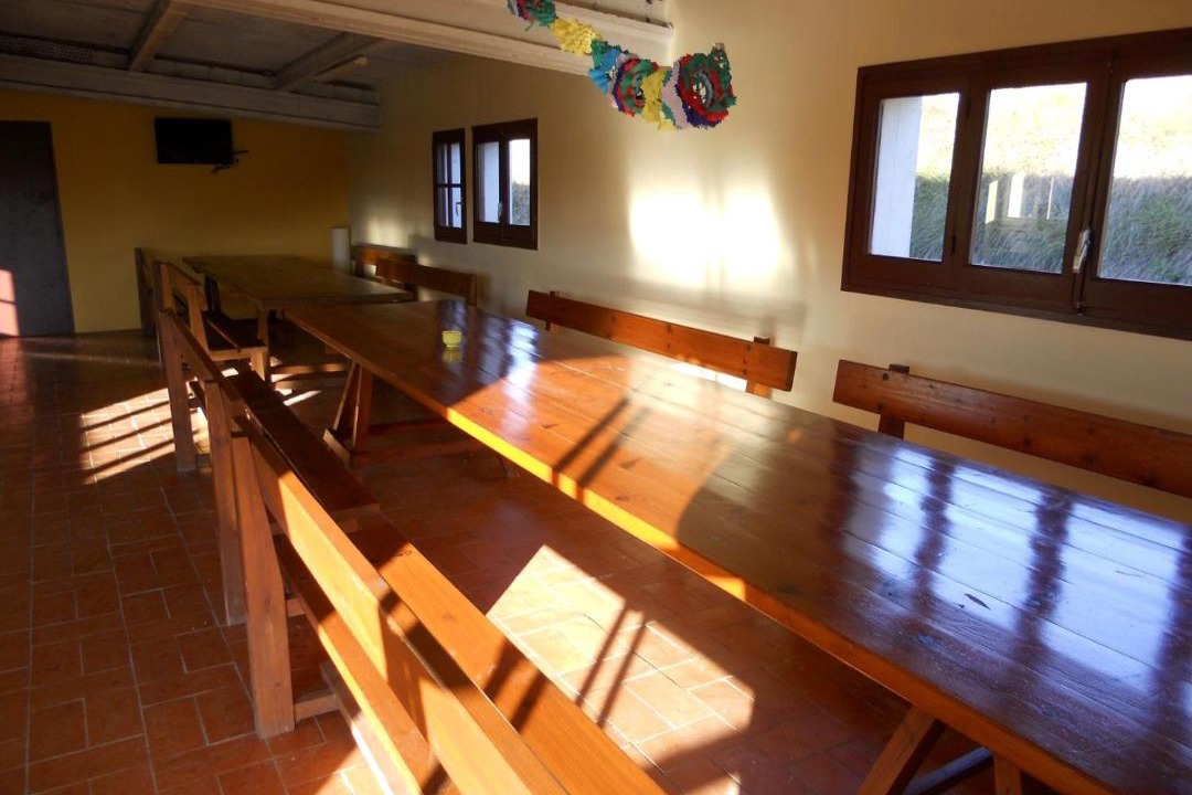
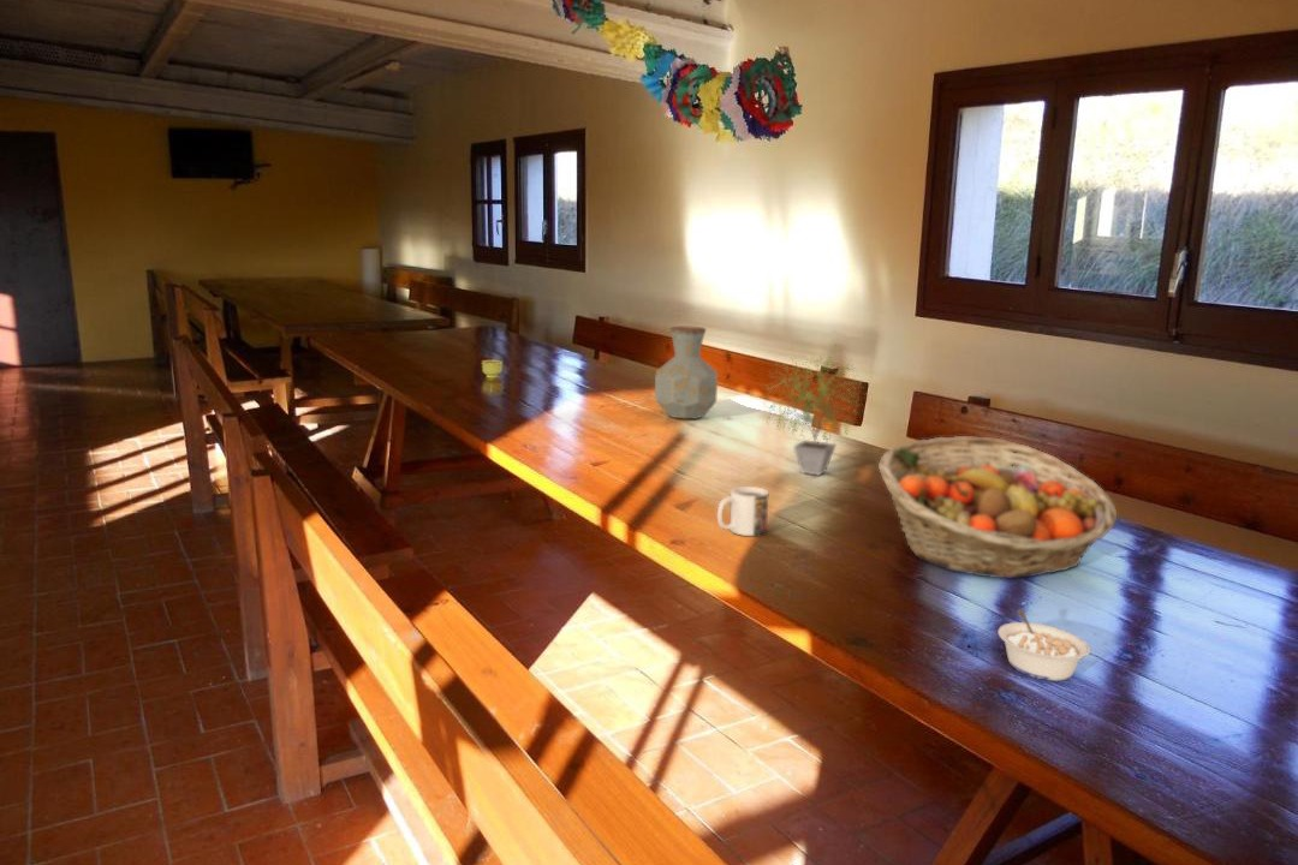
+ mug (742, 511)
+ legume (1038, 649)
+ fruit basket (993, 503)
+ vase (686, 372)
+ potted plant (811, 406)
